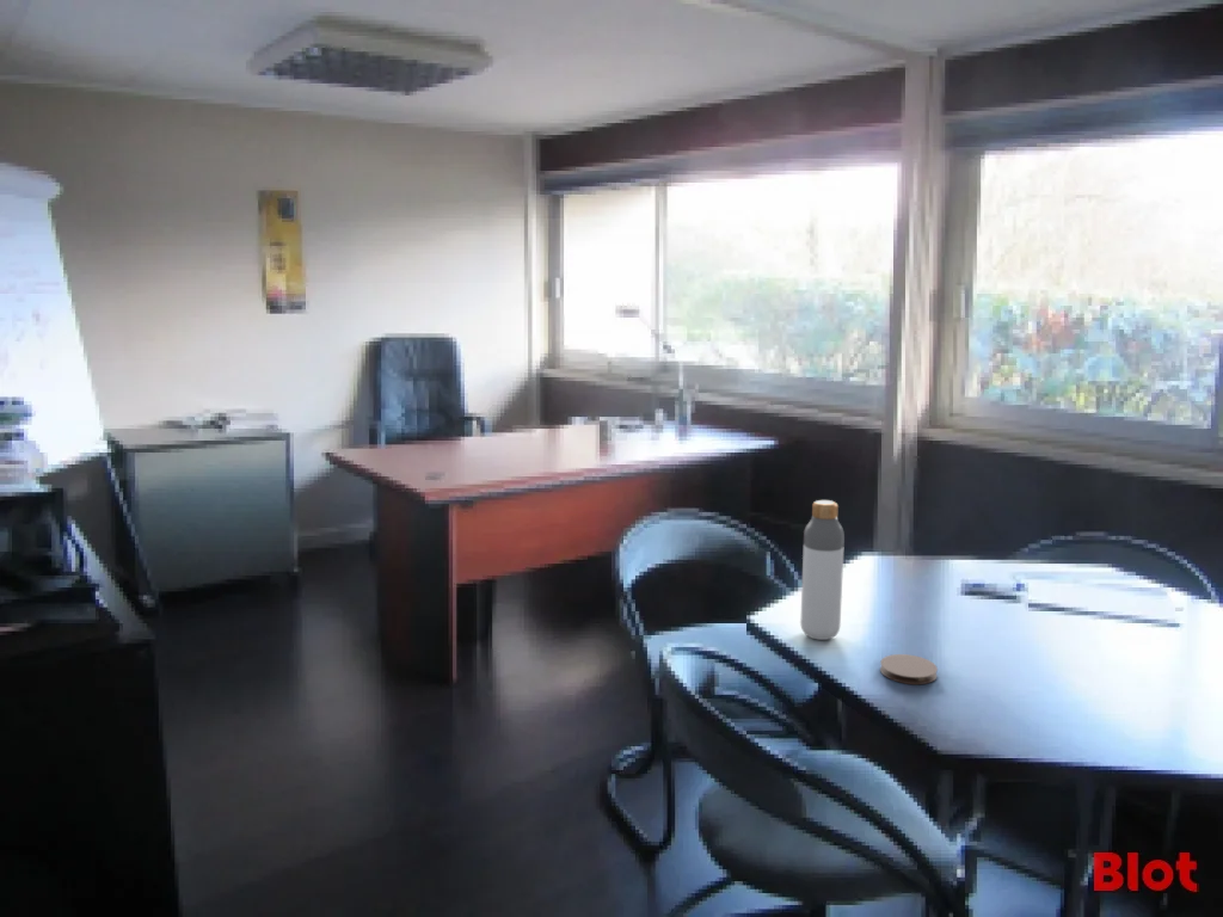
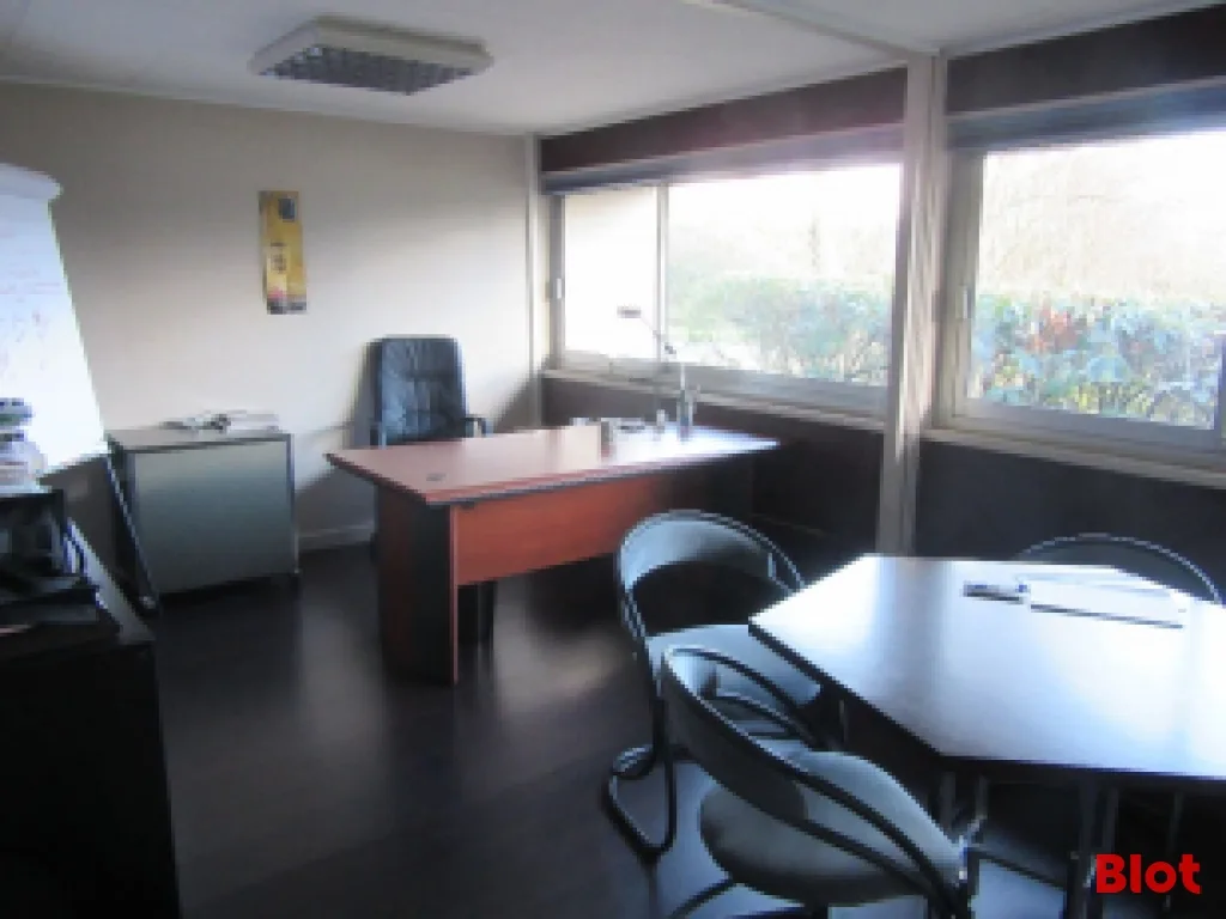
- bottle (822, 570)
- coaster (908, 669)
